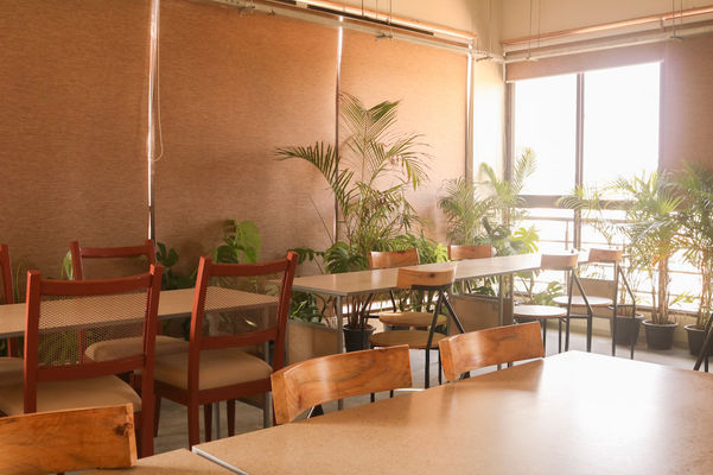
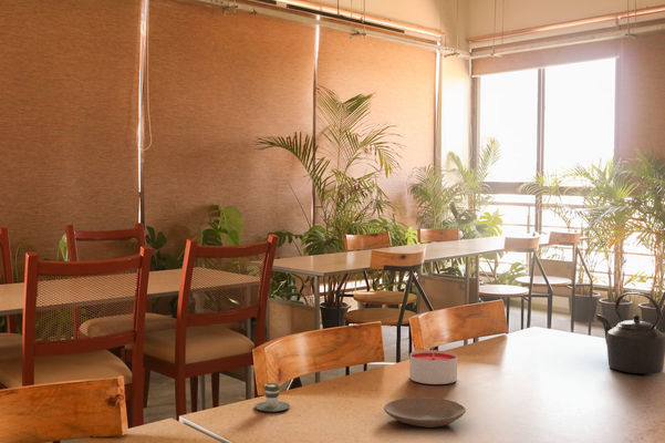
+ kettle (626, 328)
+ candle (433, 365)
+ plate (424, 413)
+ coffee cup (271, 395)
